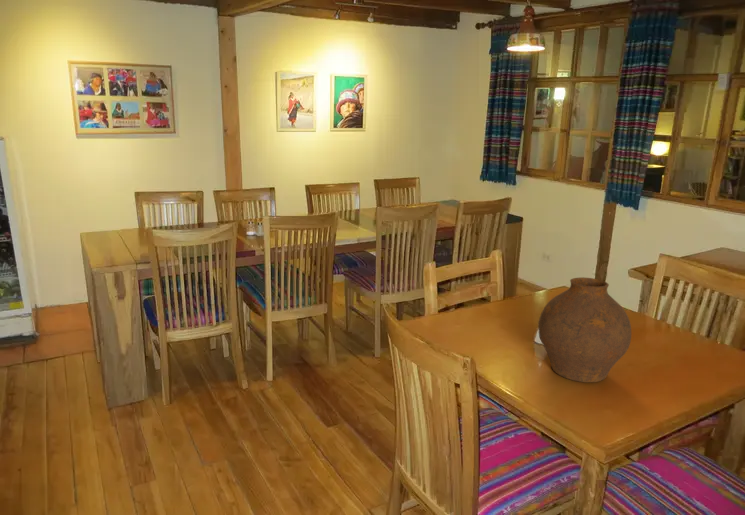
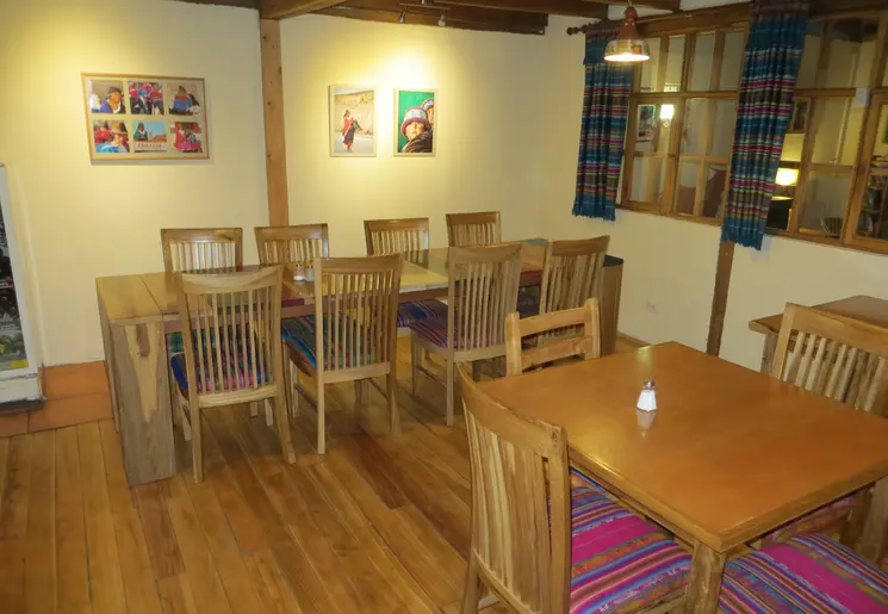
- vase (583, 327)
